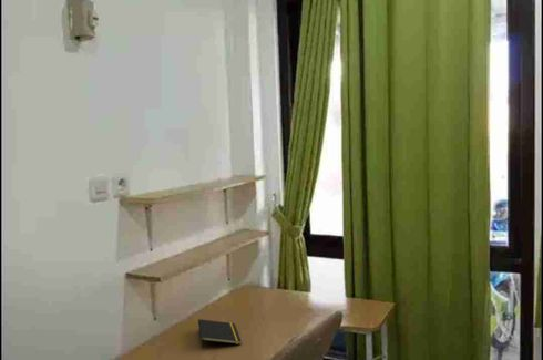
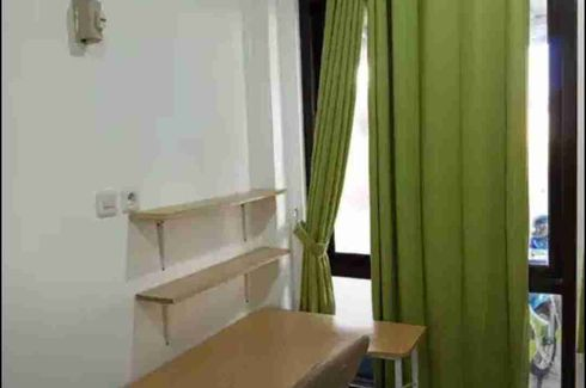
- notepad (218, 331)
